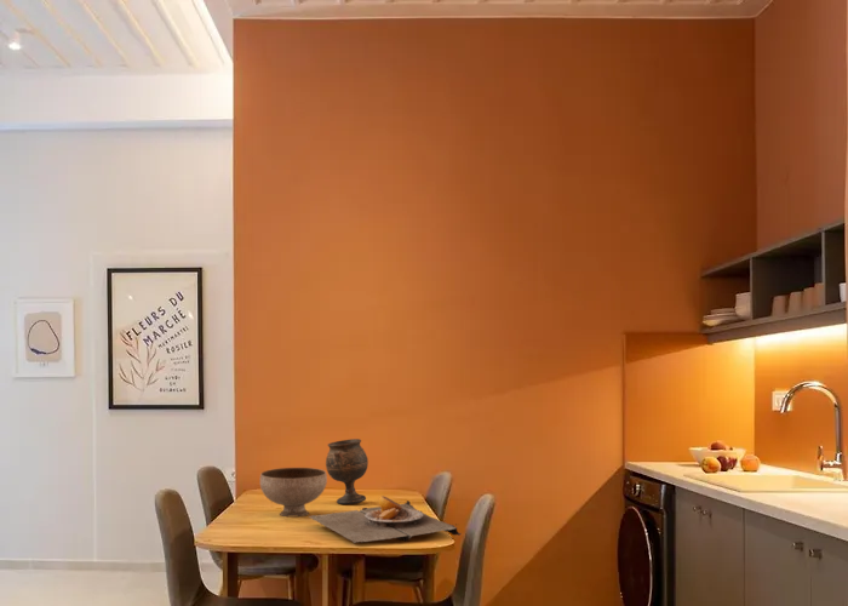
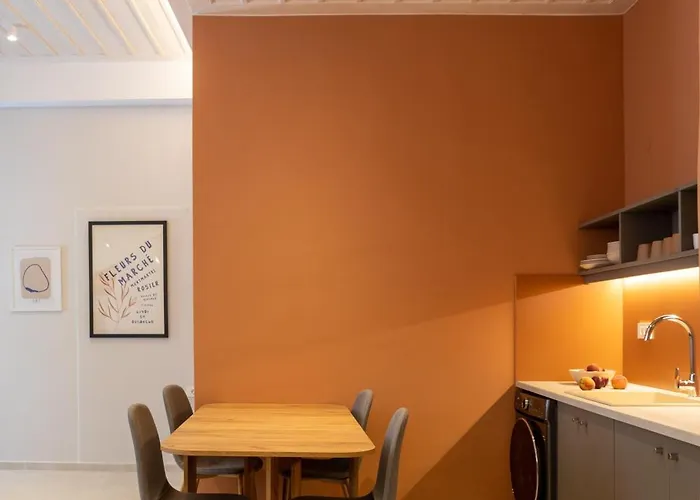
- goblet (346, 470)
- plate (383, 515)
- bowl (293, 493)
